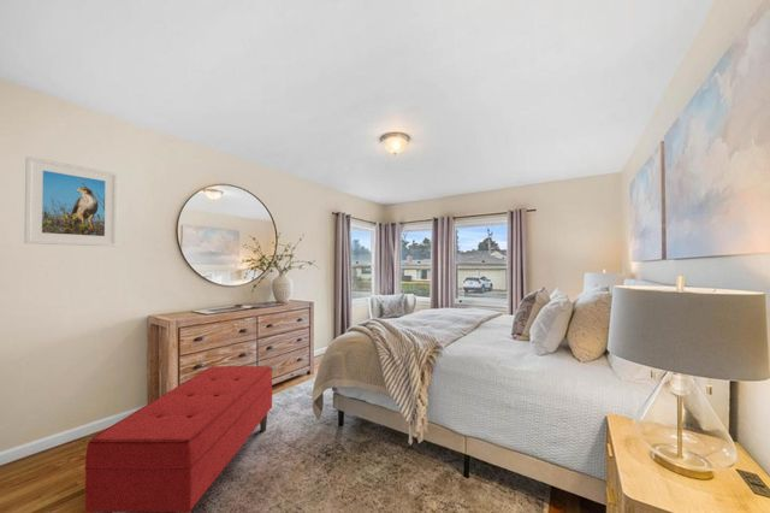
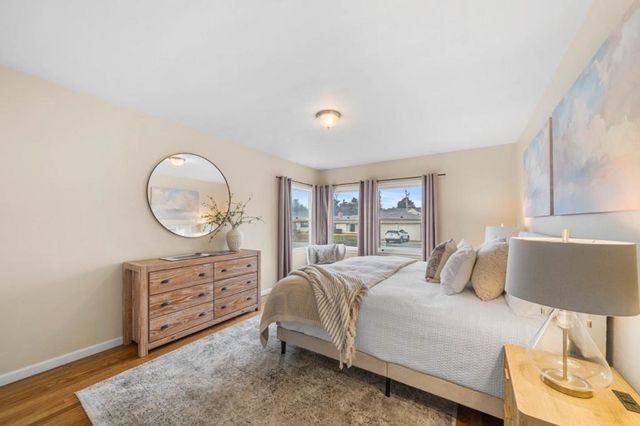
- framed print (75, 205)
- bench (202, 431)
